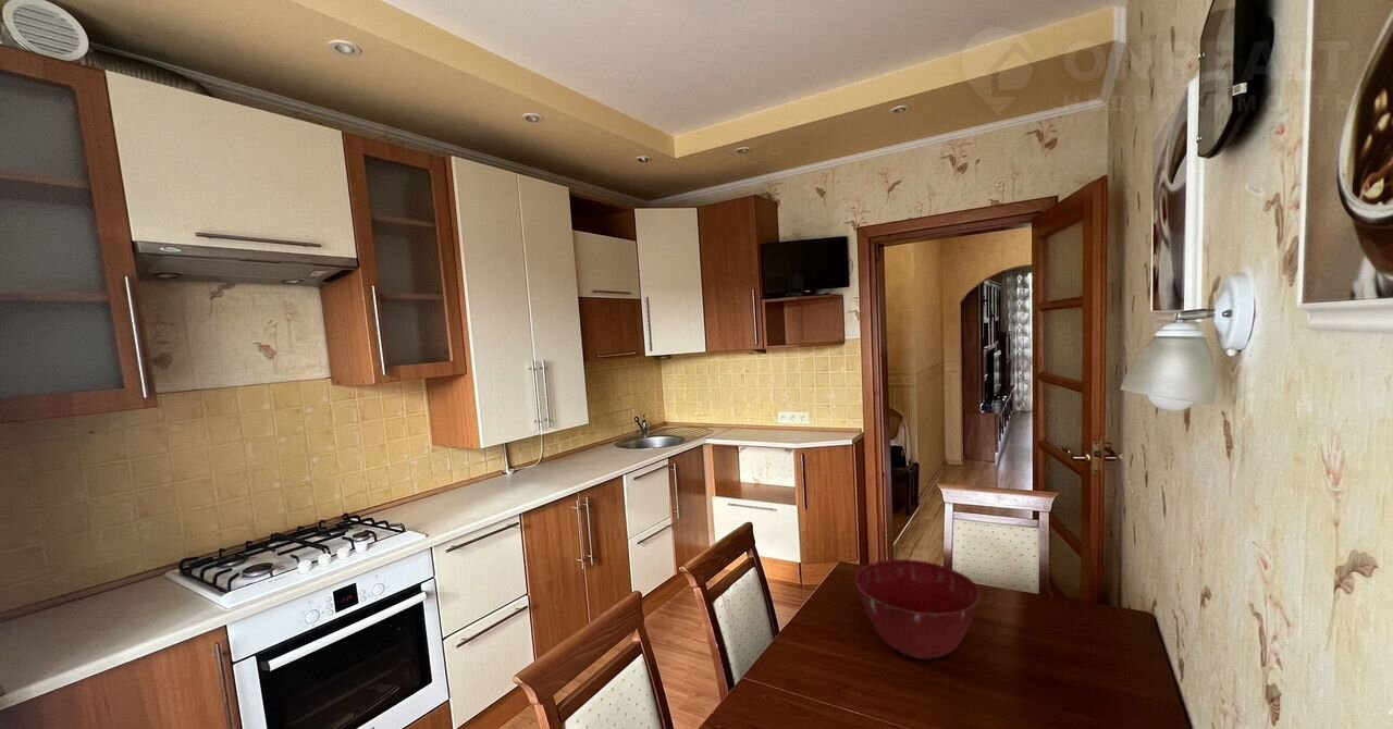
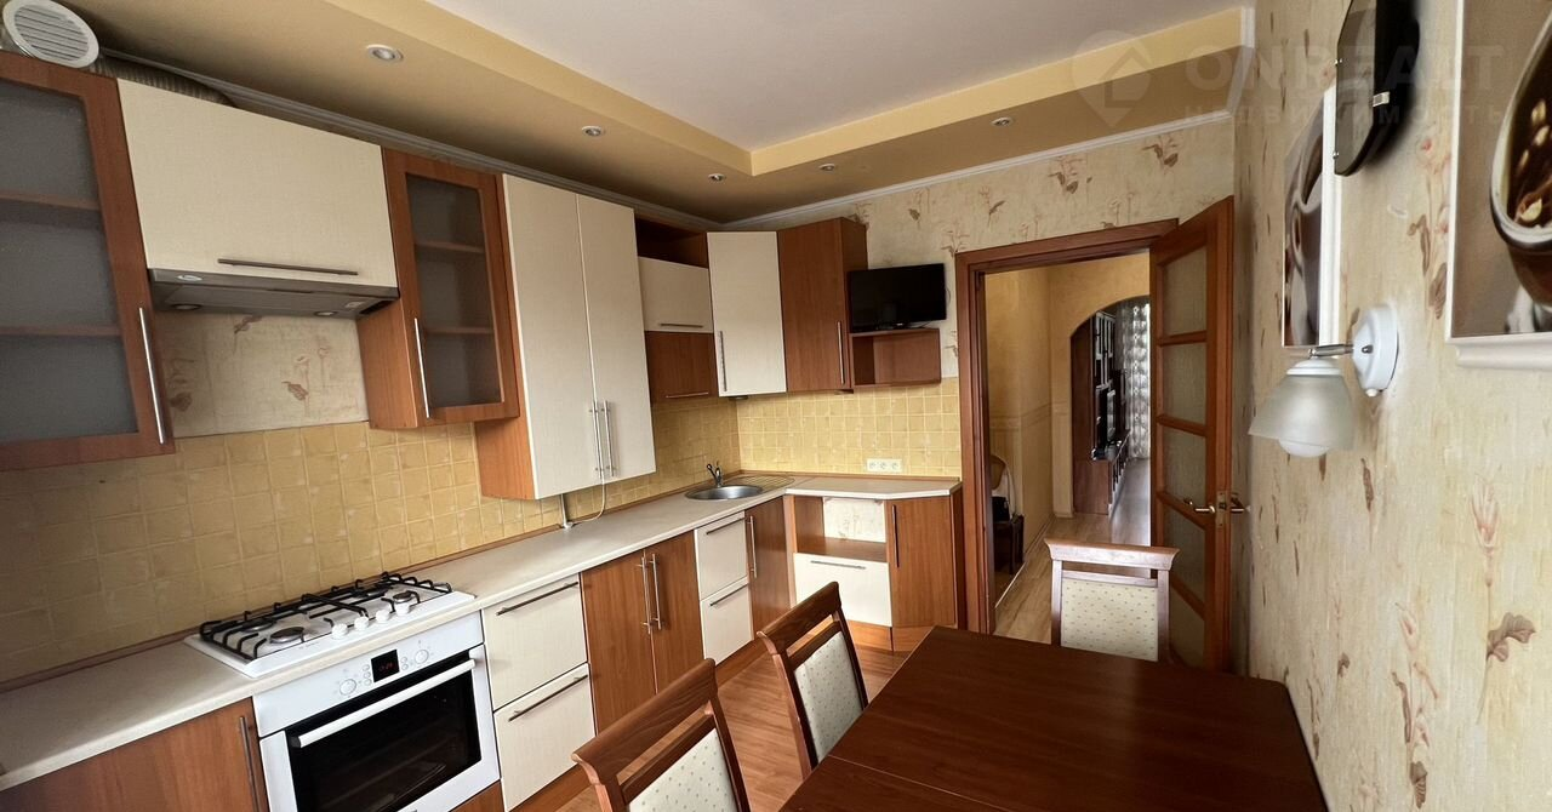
- mixing bowl (916, 613)
